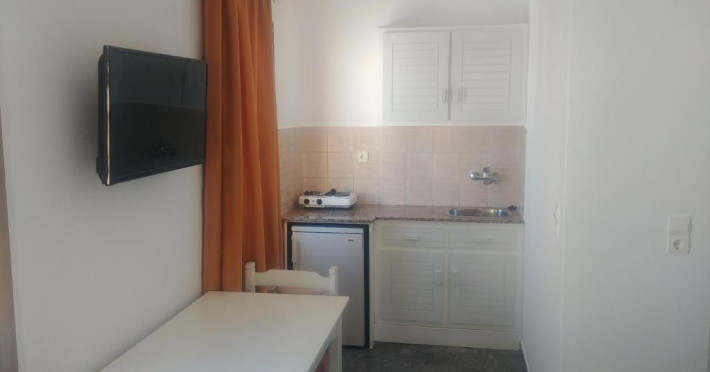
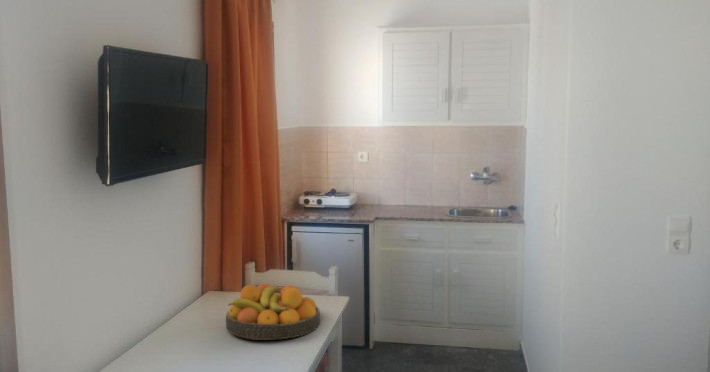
+ fruit bowl (273, 305)
